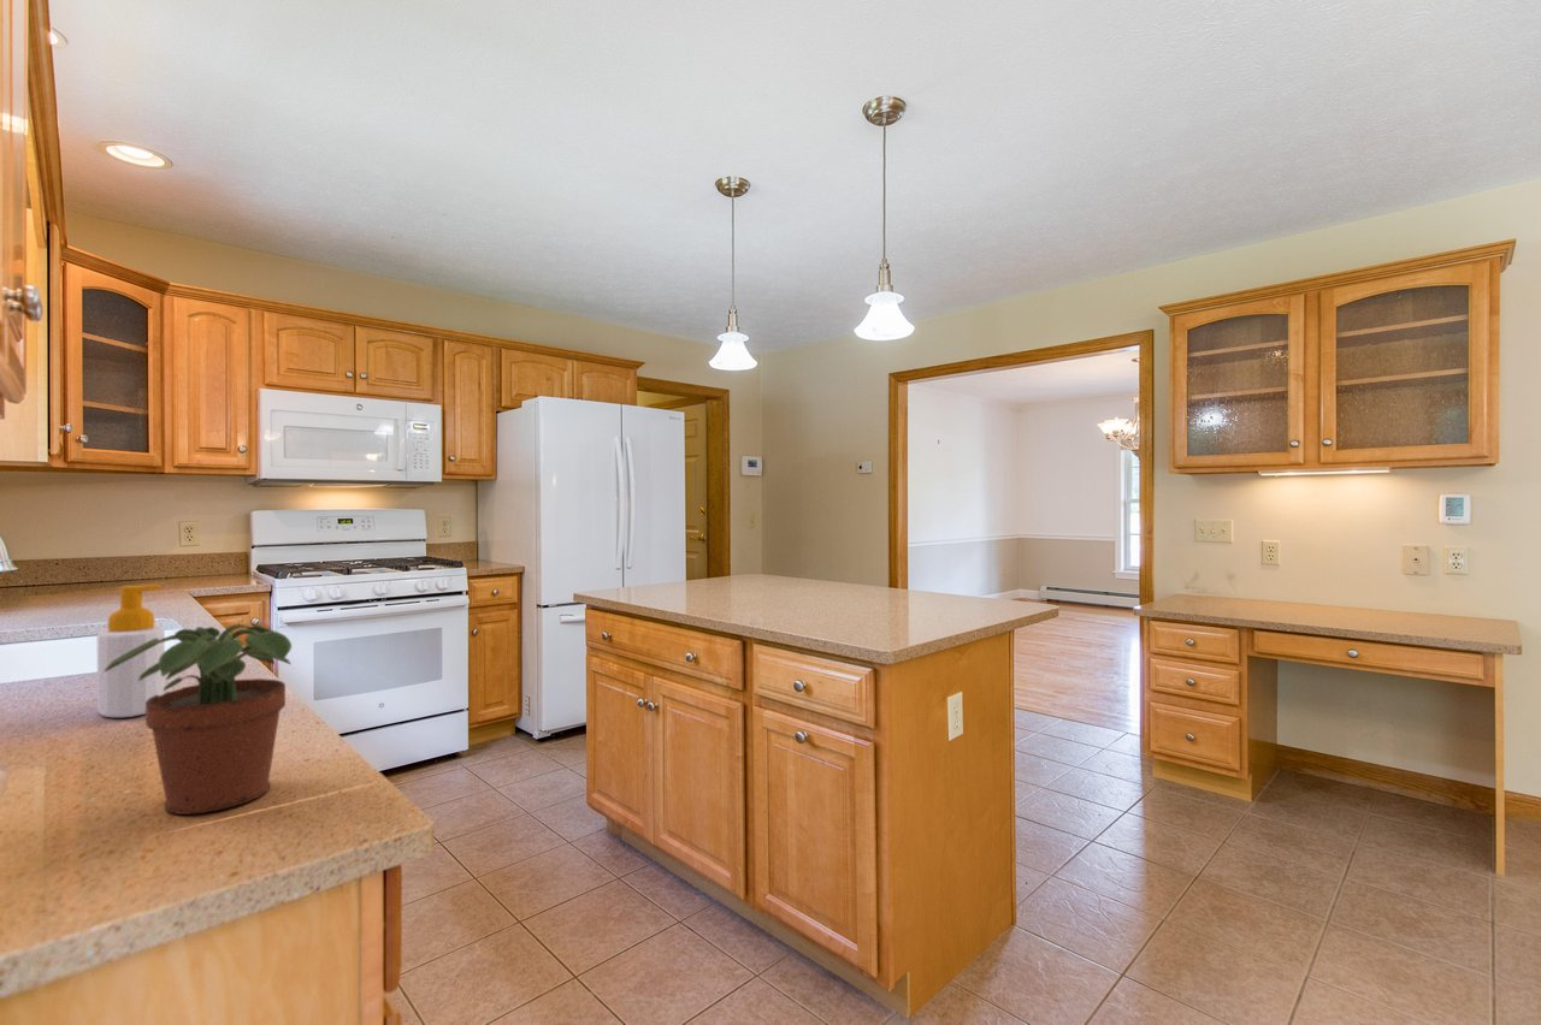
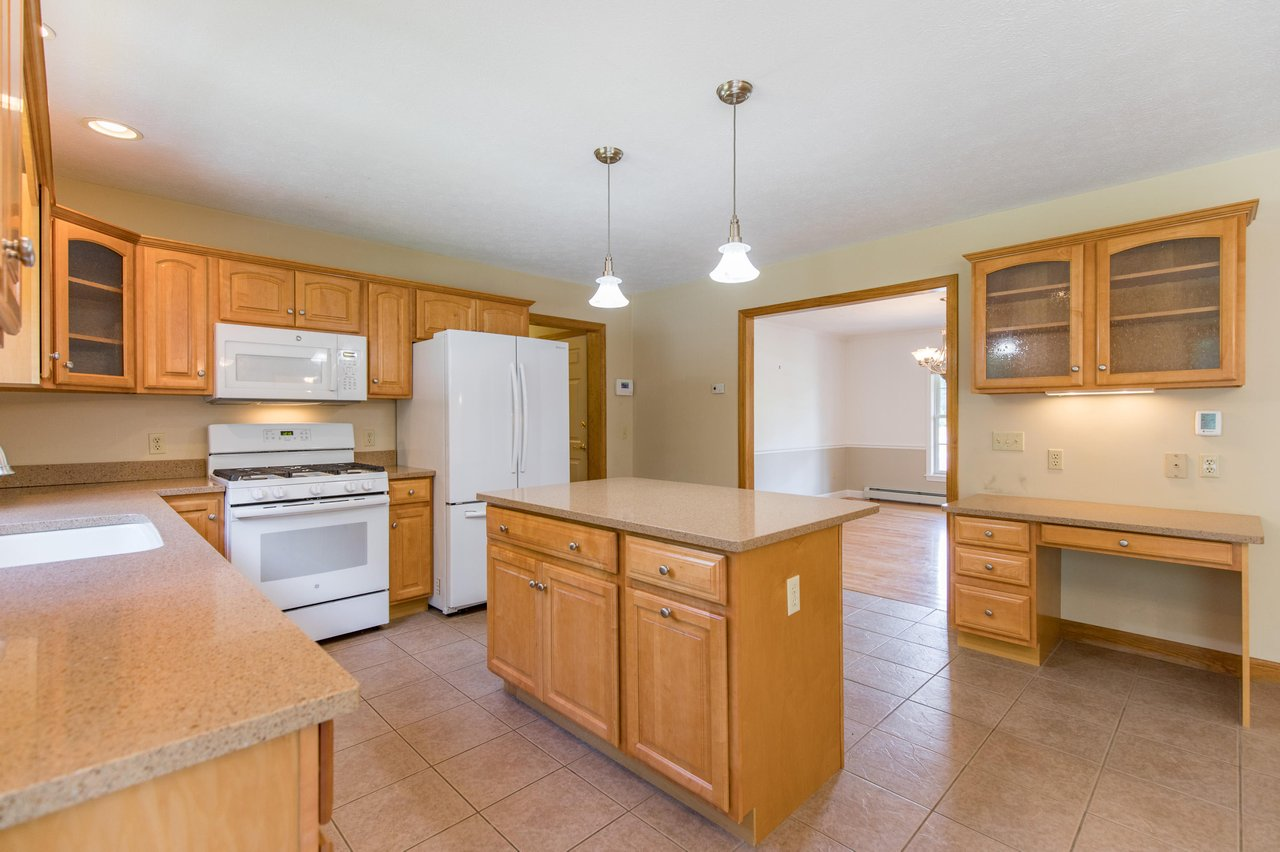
- soap bottle (131, 647)
- potted plant (213, 712)
